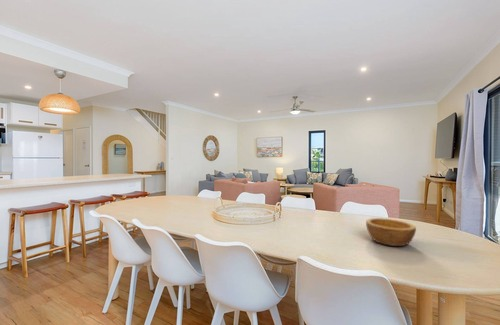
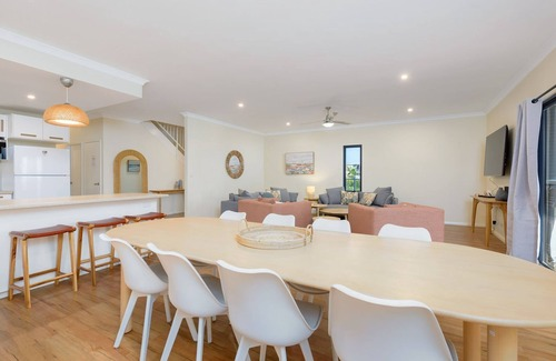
- bowl (389, 232)
